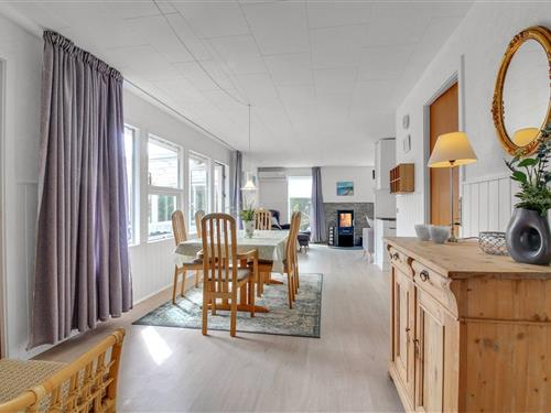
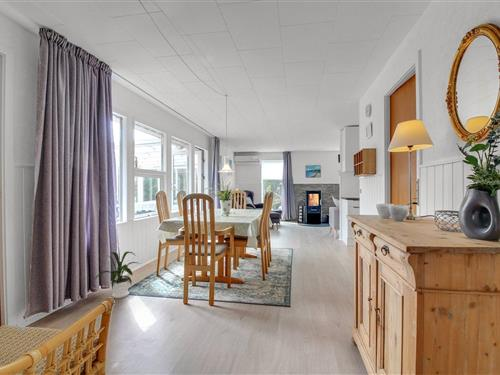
+ house plant (120, 272)
